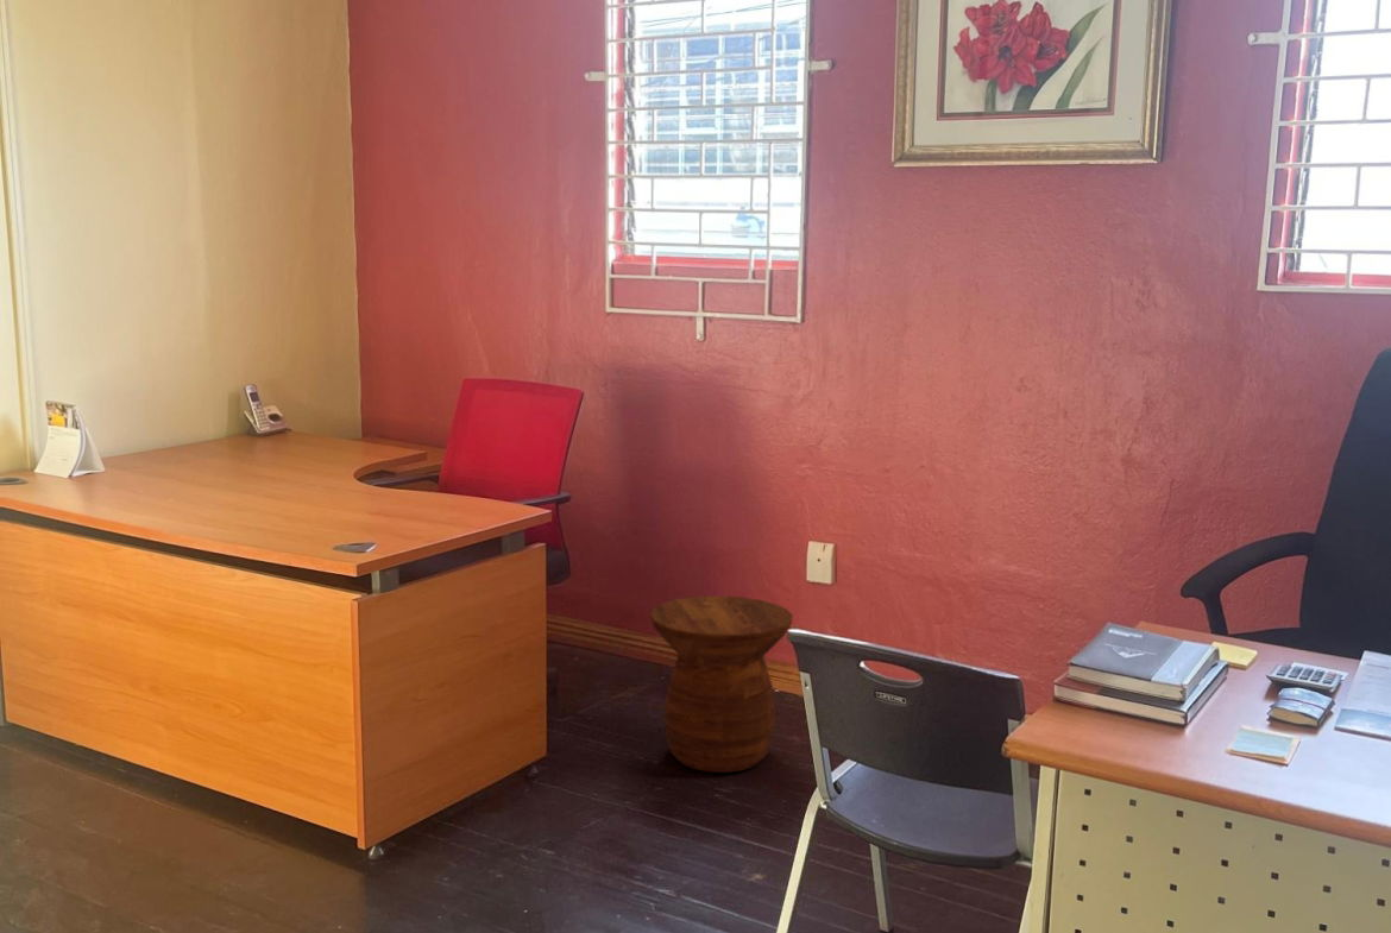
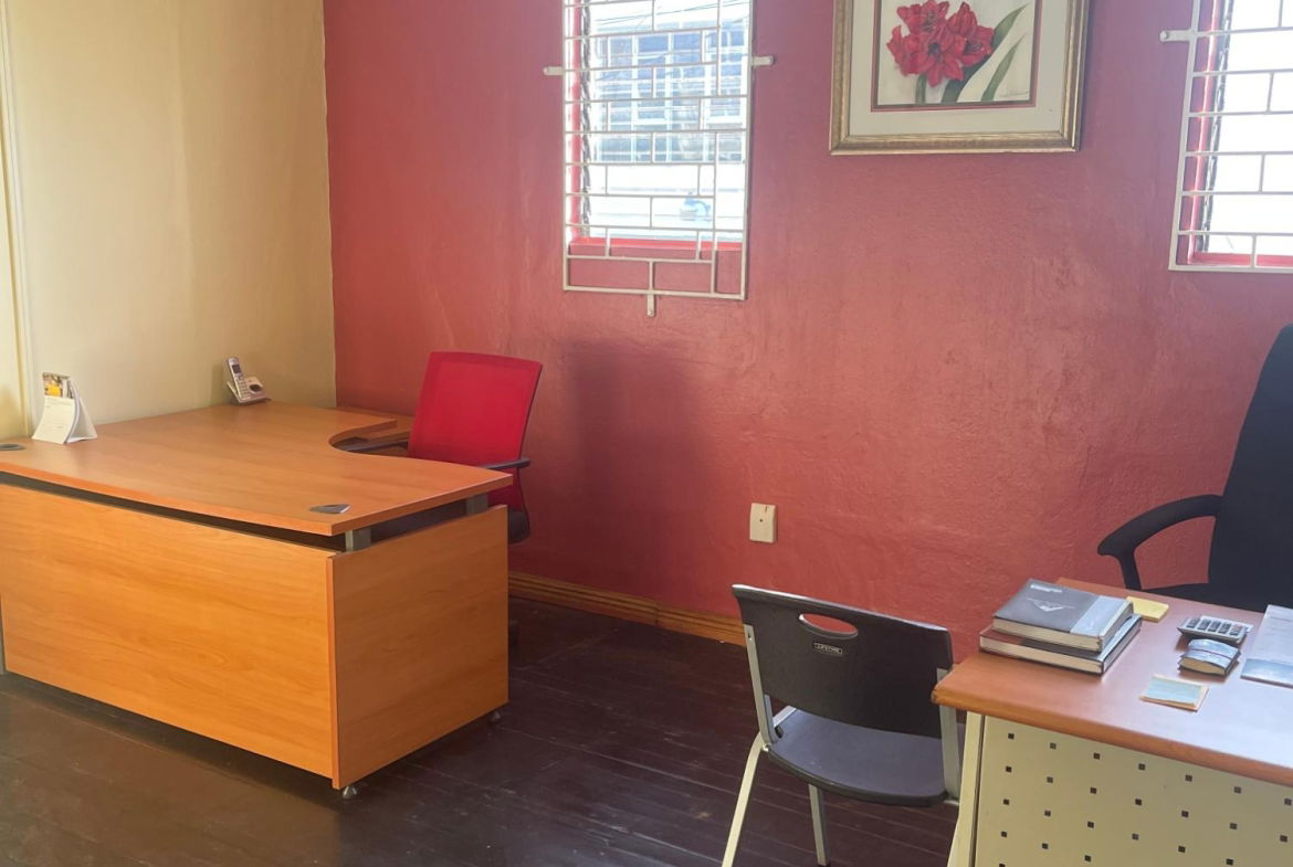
- side table (719, 685)
